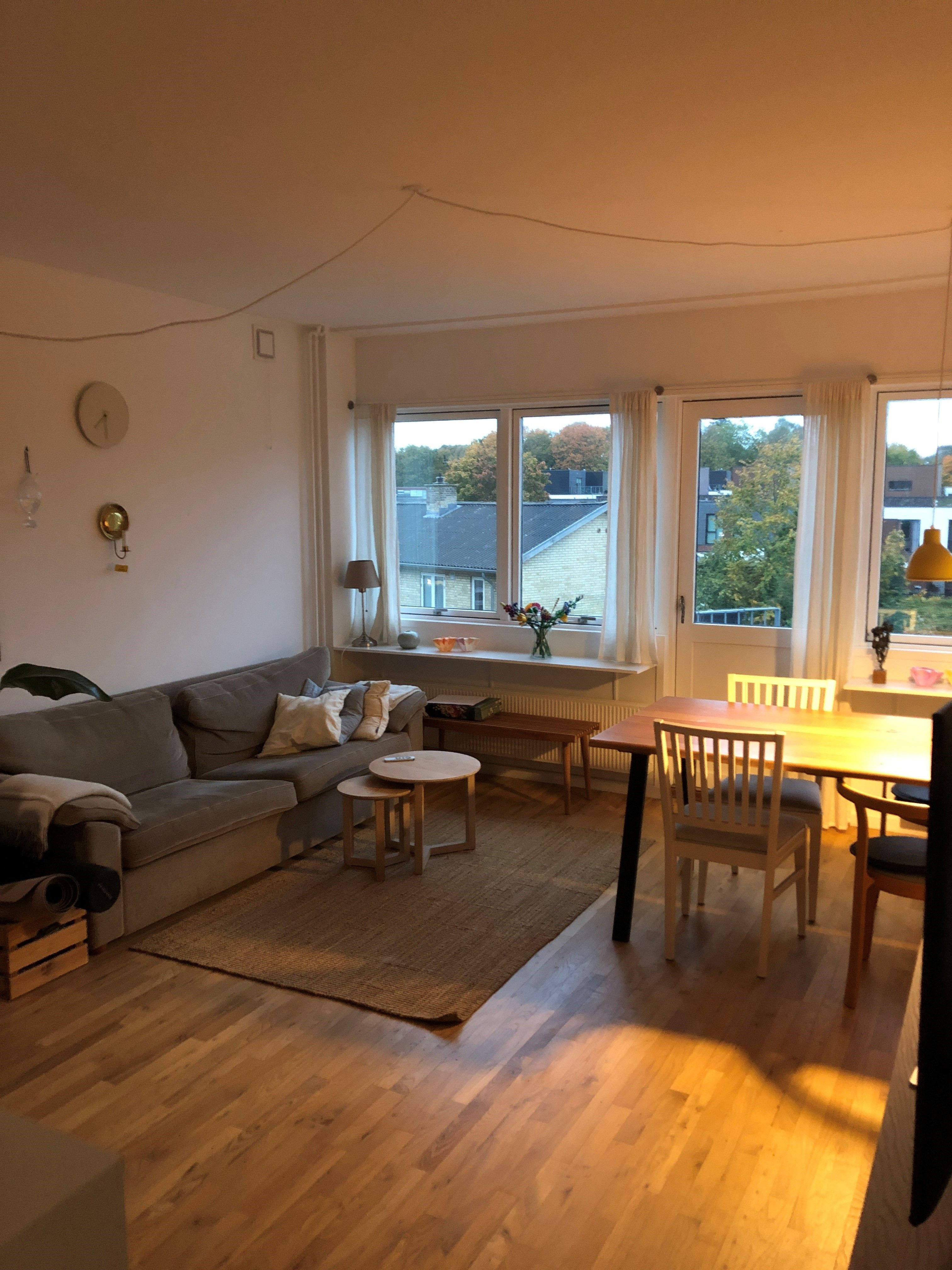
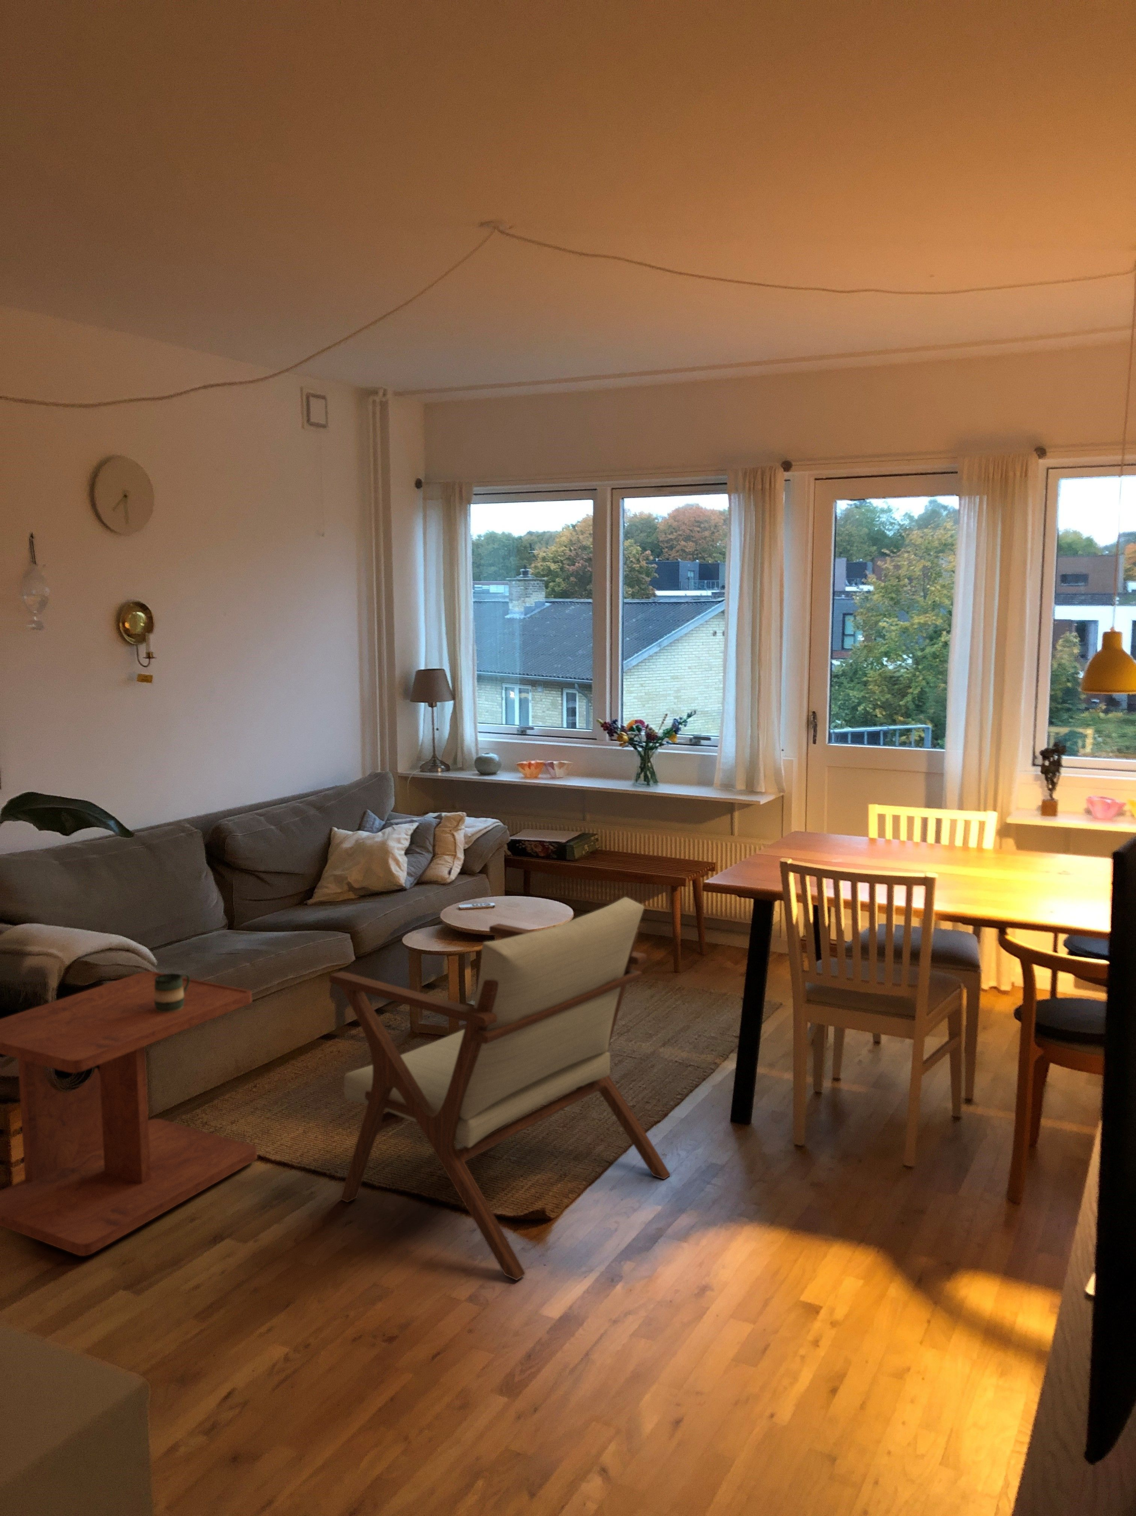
+ side table (119, 1101)
+ lounge chair (505, 1048)
+ mug (173, 988)
